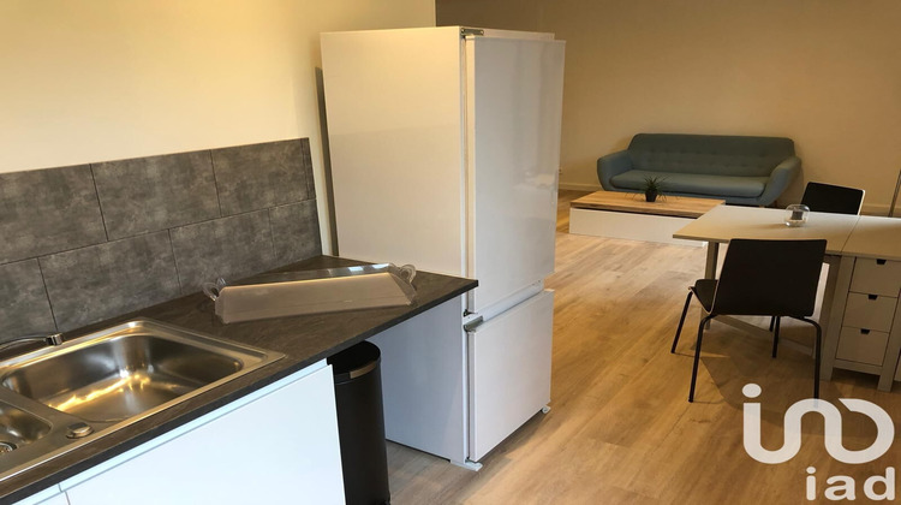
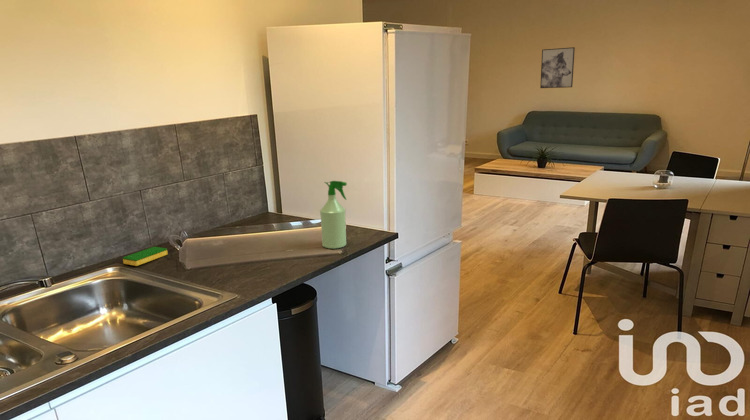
+ wall art (557, 68)
+ dish sponge (145, 255)
+ spray bottle (332, 213)
